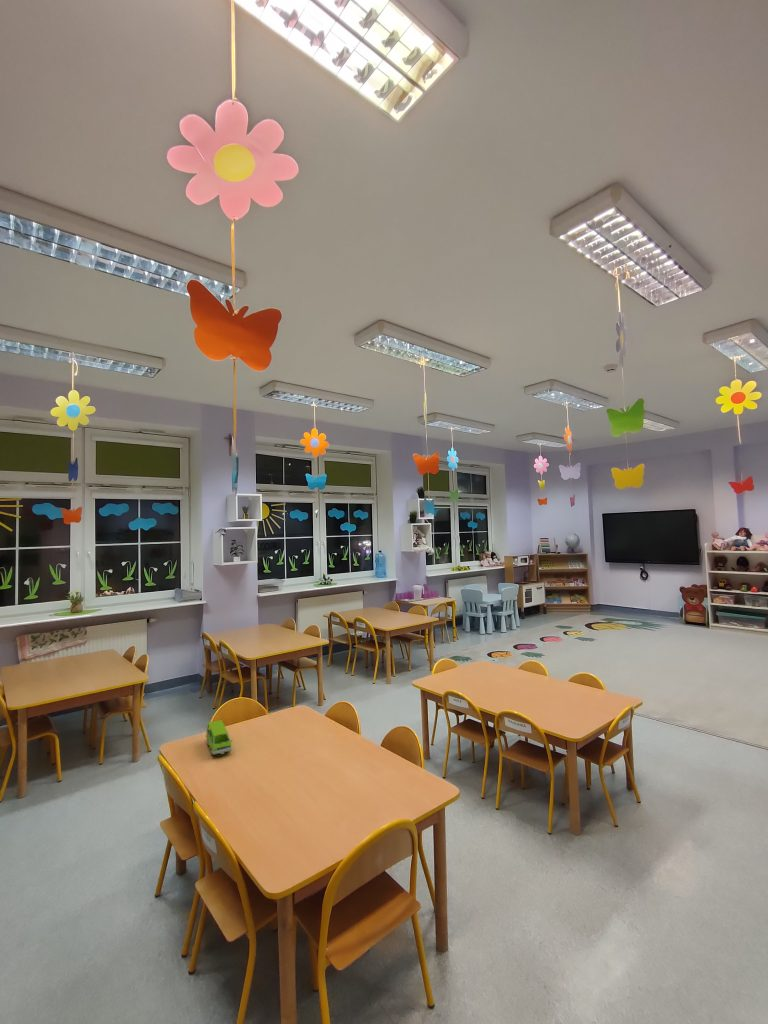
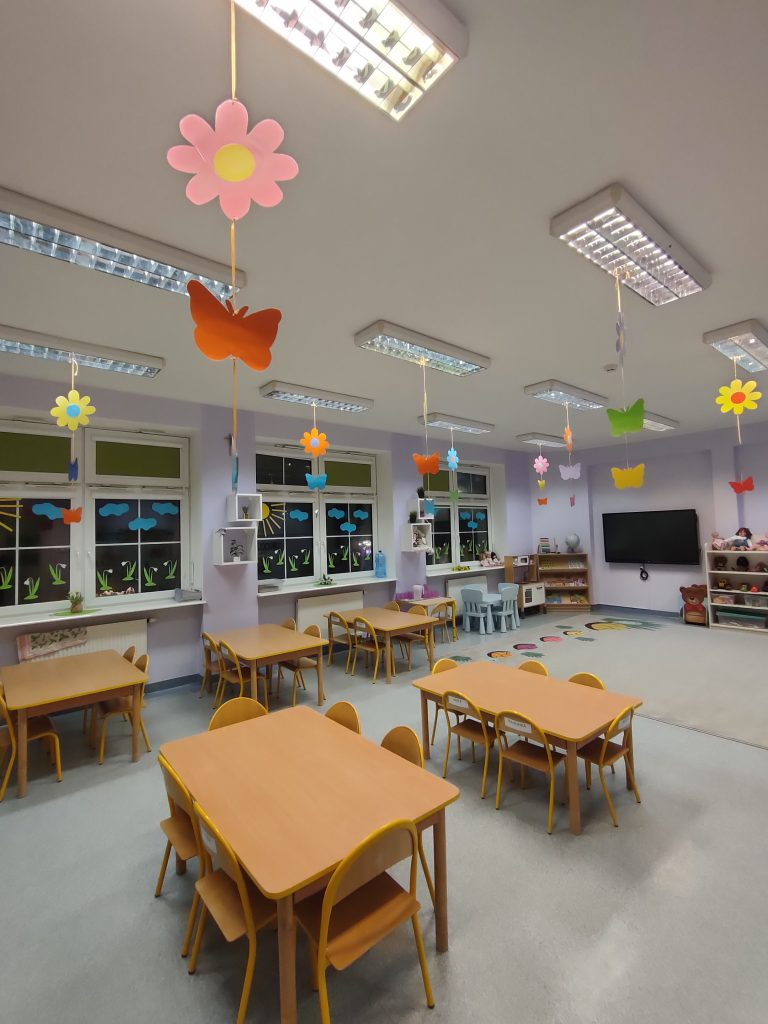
- toy car (218, 738)
